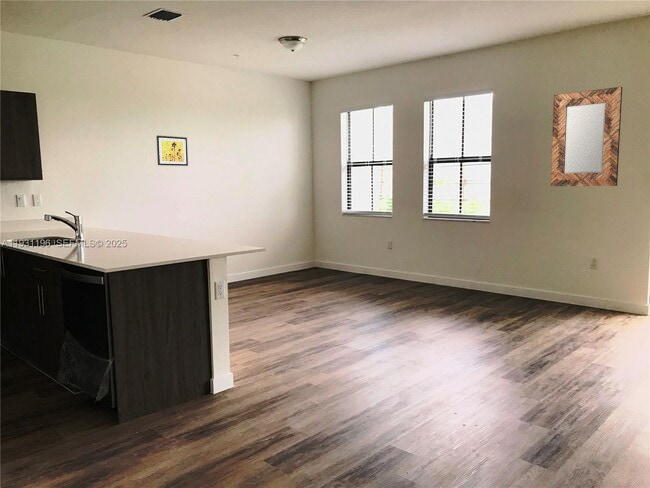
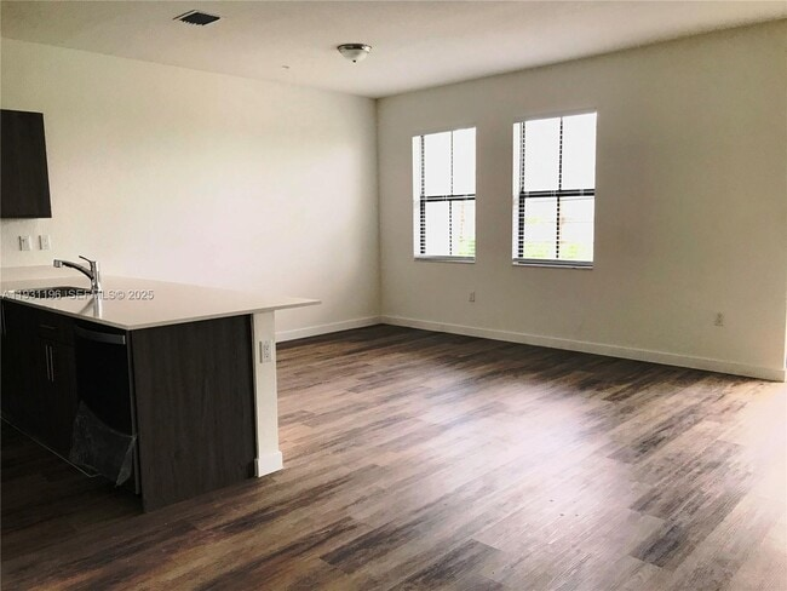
- wall art (172, 151)
- home mirror (584, 139)
